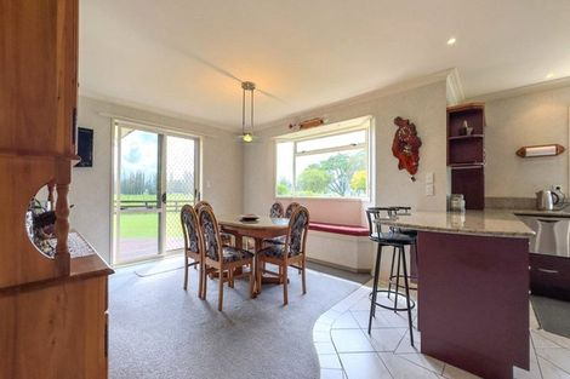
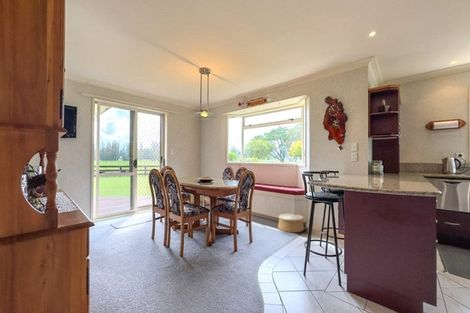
+ woven basket (290, 222)
